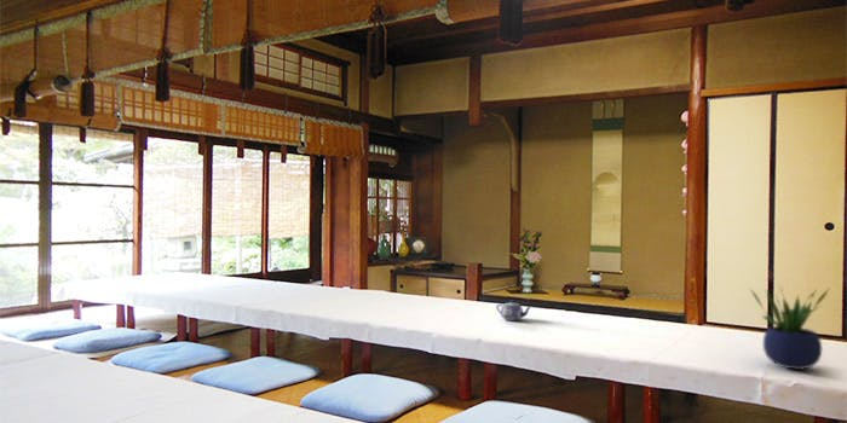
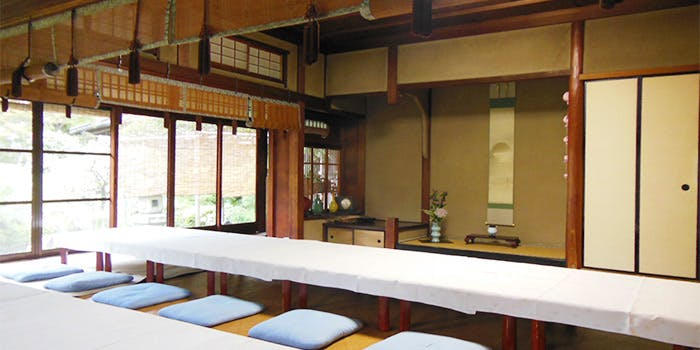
- teapot (513, 309)
- potted plant (786, 324)
